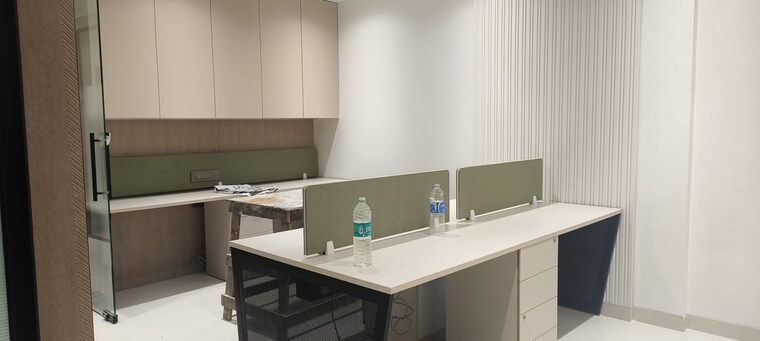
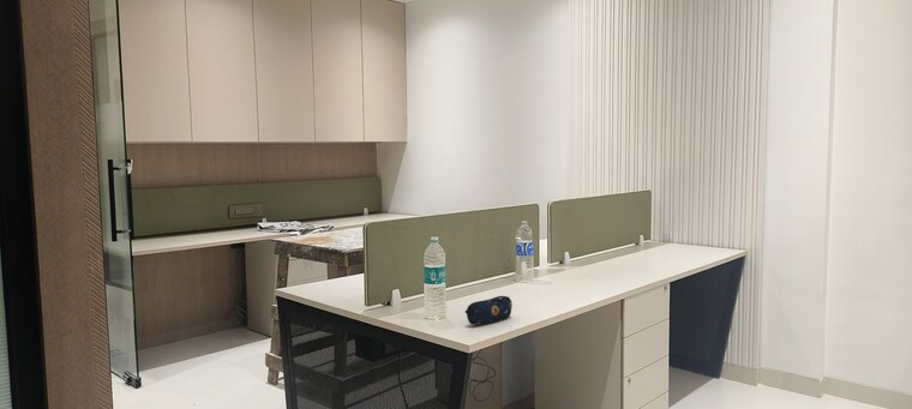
+ pencil case (490, 309)
